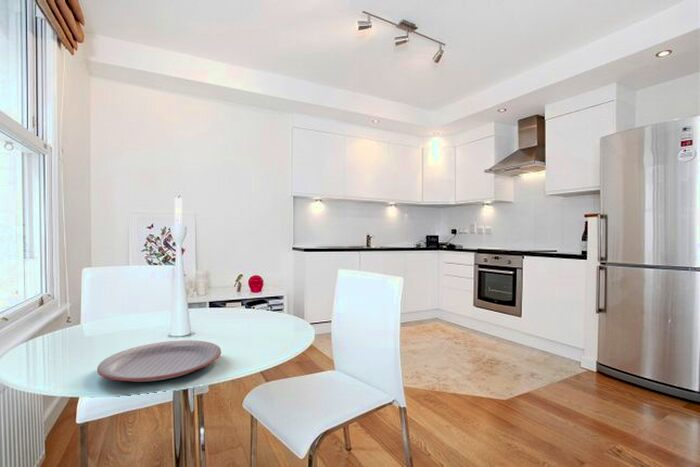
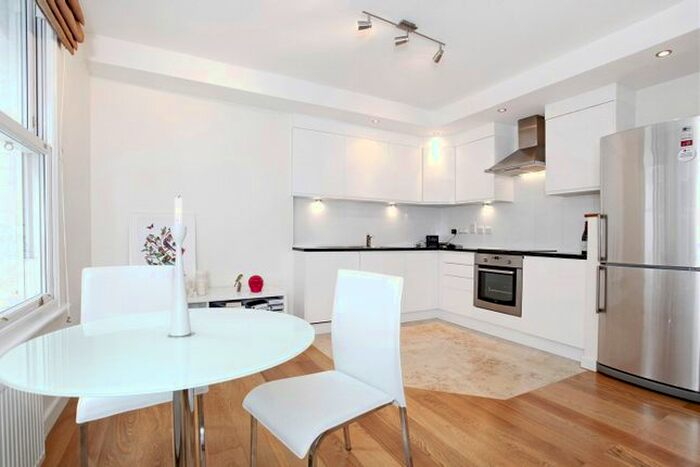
- plate (163, 361)
